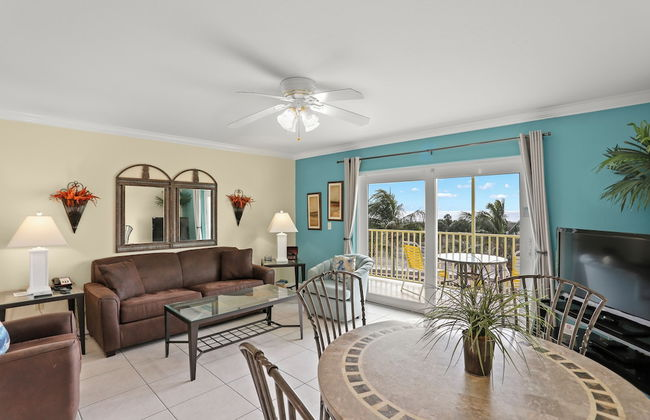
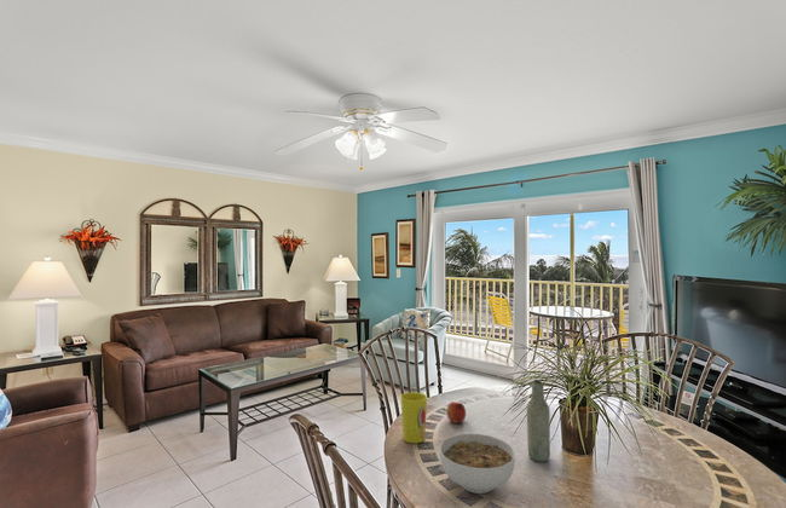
+ cup (414, 417)
+ bowl (476, 467)
+ bottle (538, 418)
+ fruit (456, 411)
